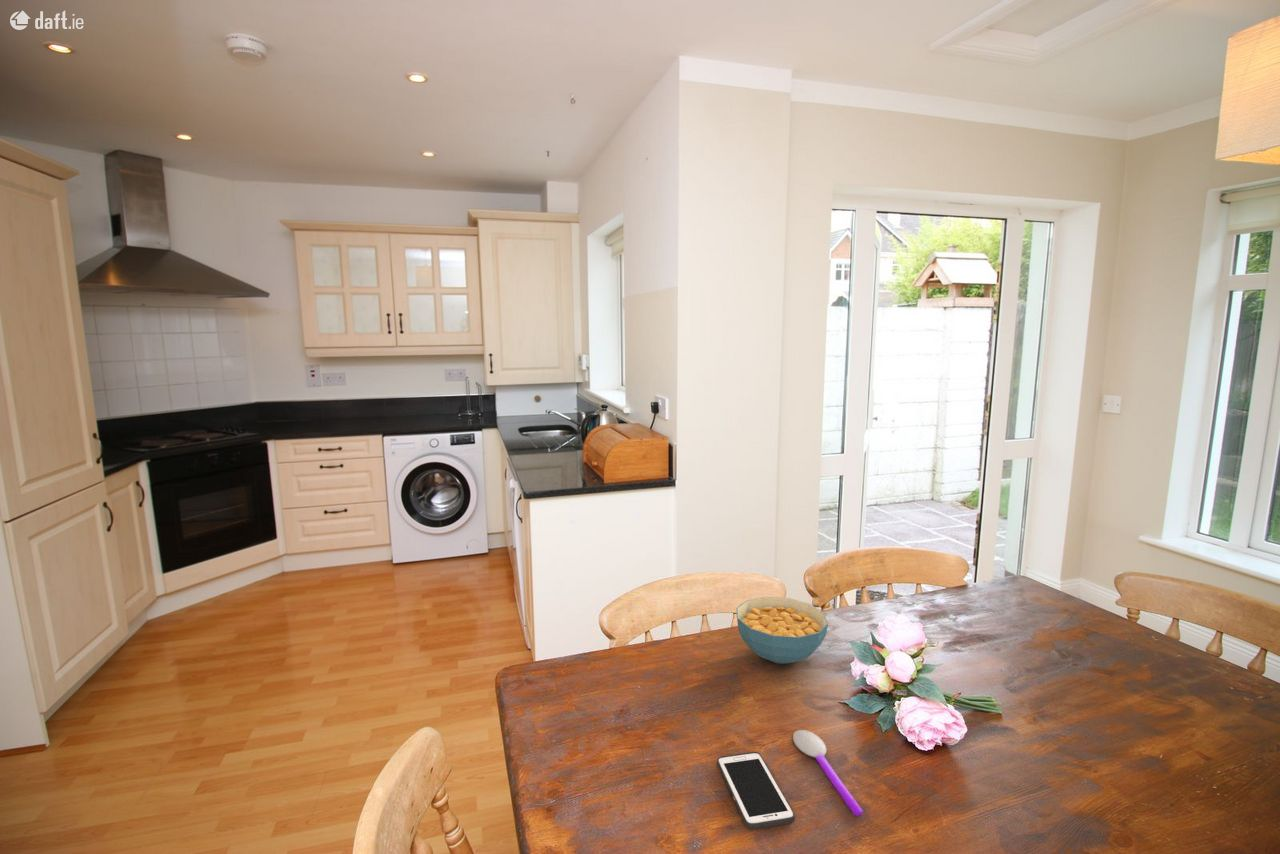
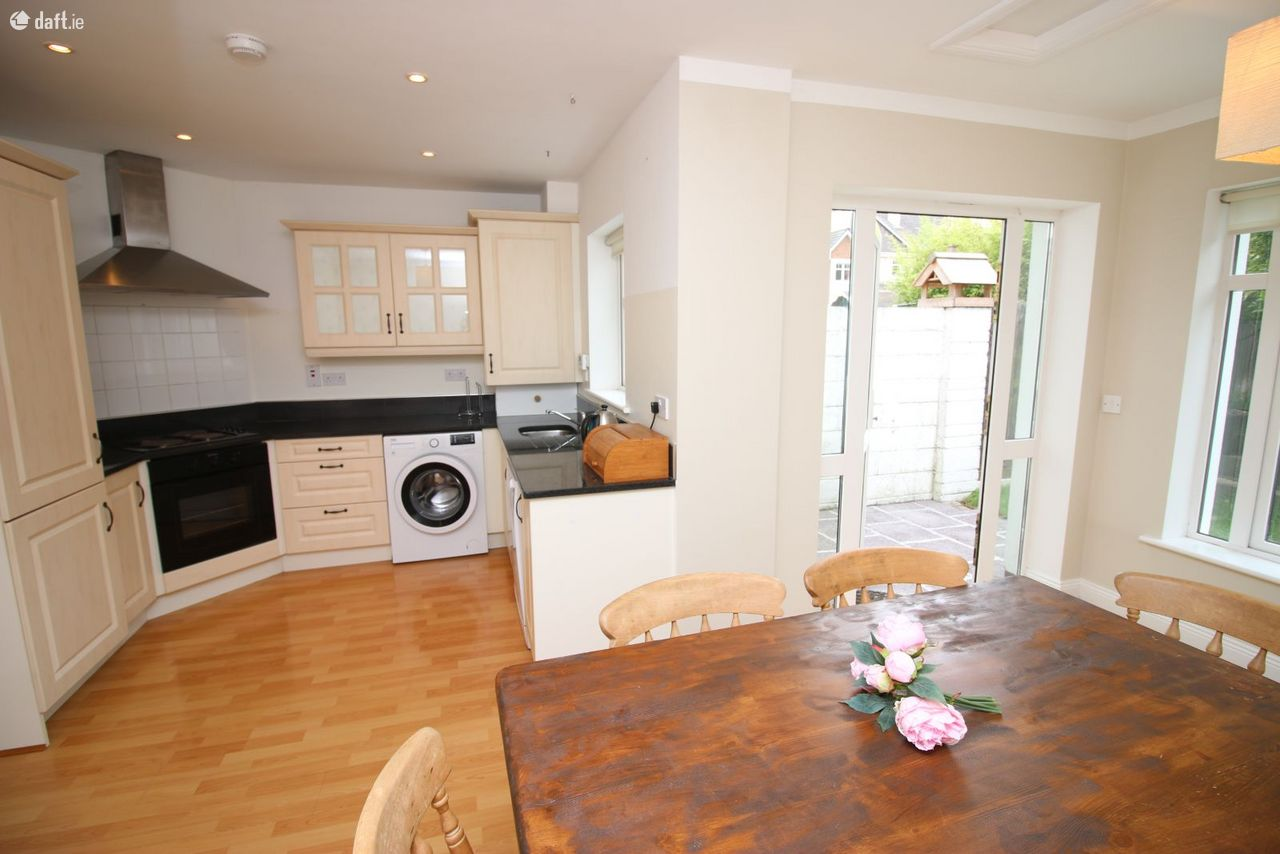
- cell phone (753, 787)
- cereal bowl (780, 636)
- spoon (826, 766)
